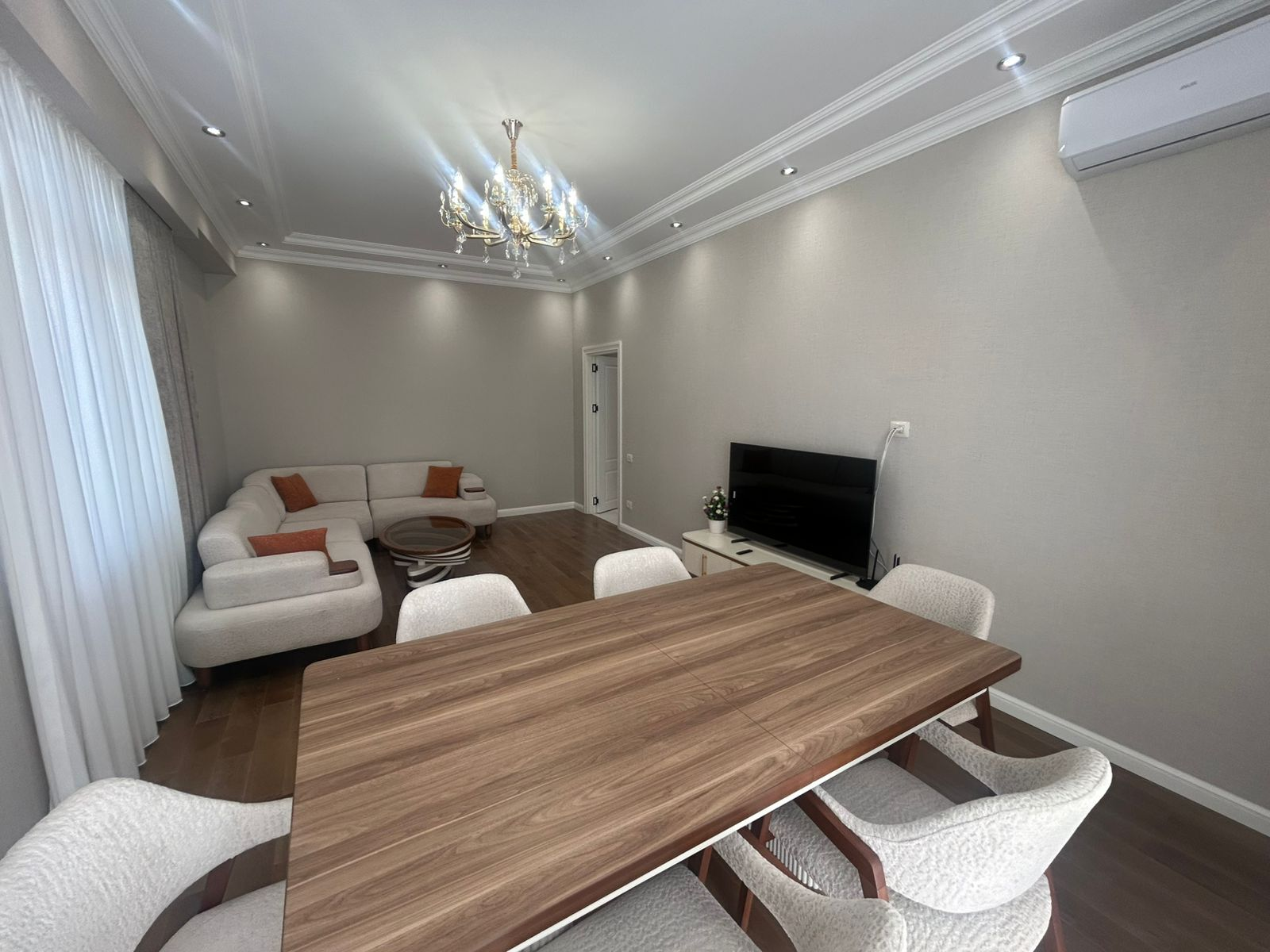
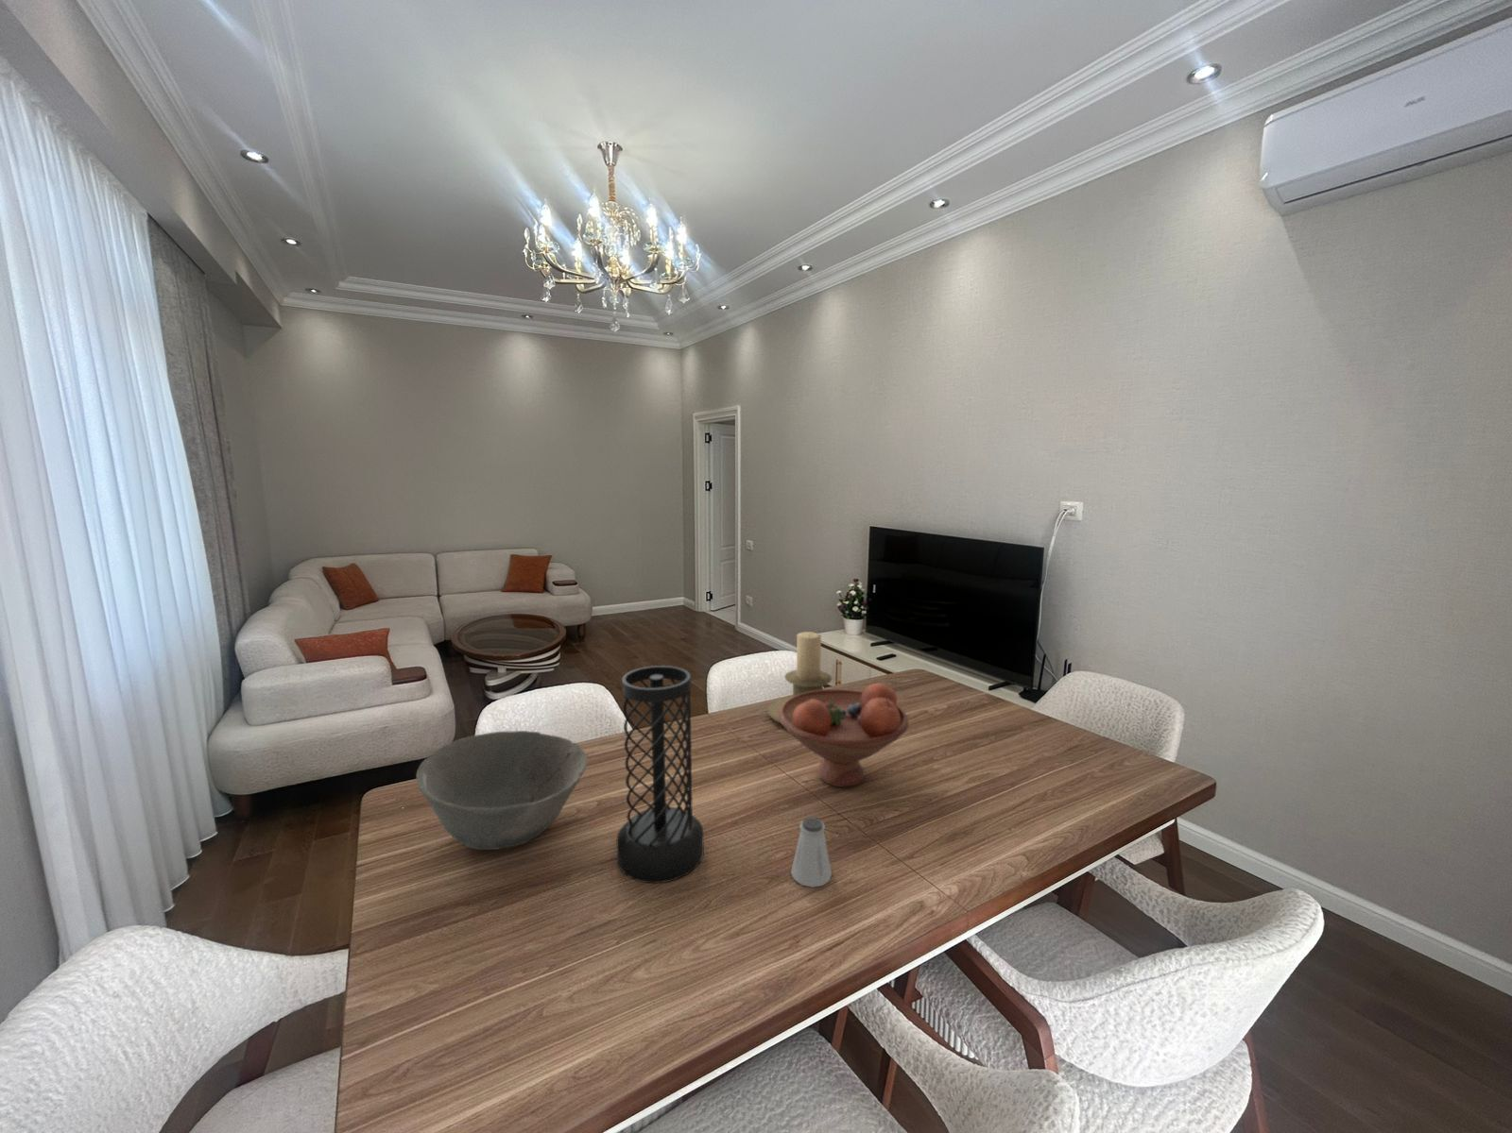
+ candle holder (808, 675)
+ bowl (508, 793)
+ vase (658, 766)
+ saltshaker (812, 847)
+ fruit bowl (841, 732)
